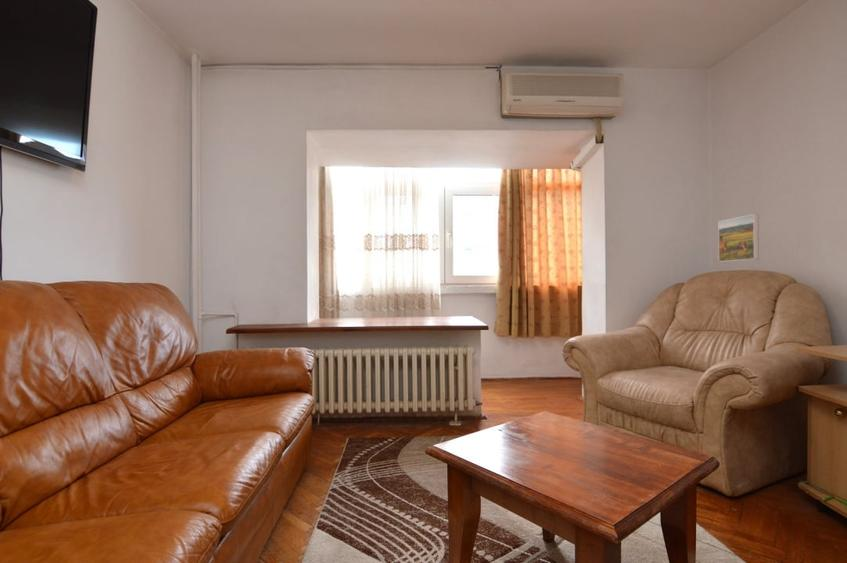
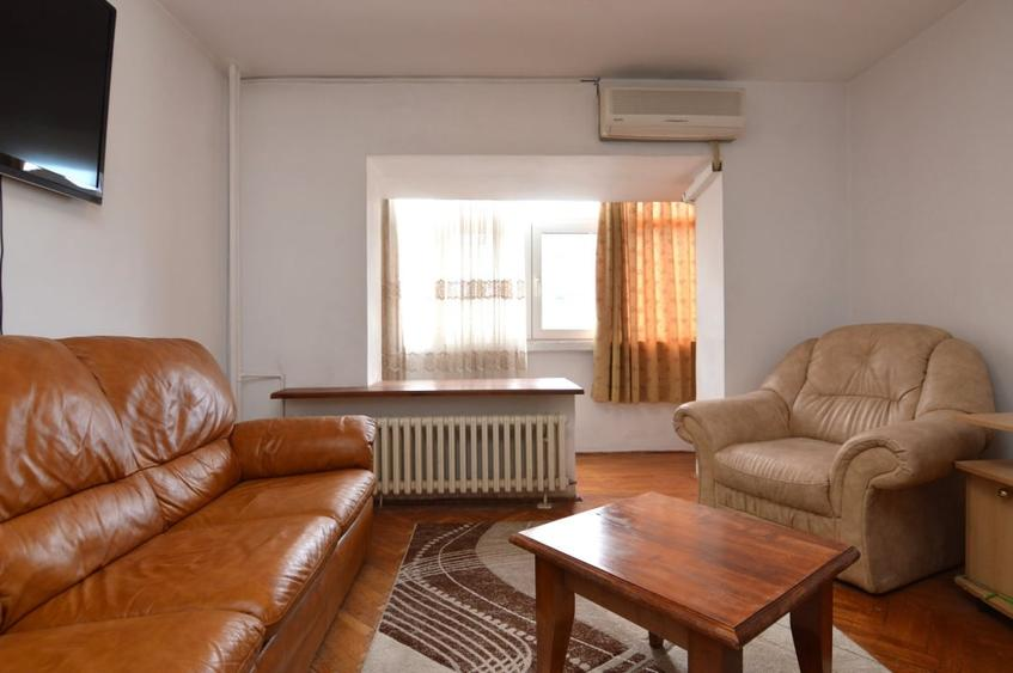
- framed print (737, 239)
